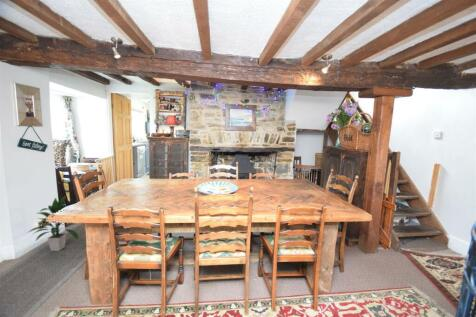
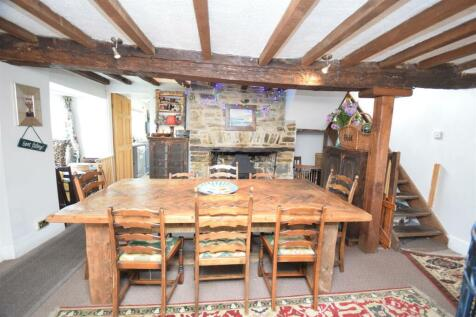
- indoor plant (57, 224)
